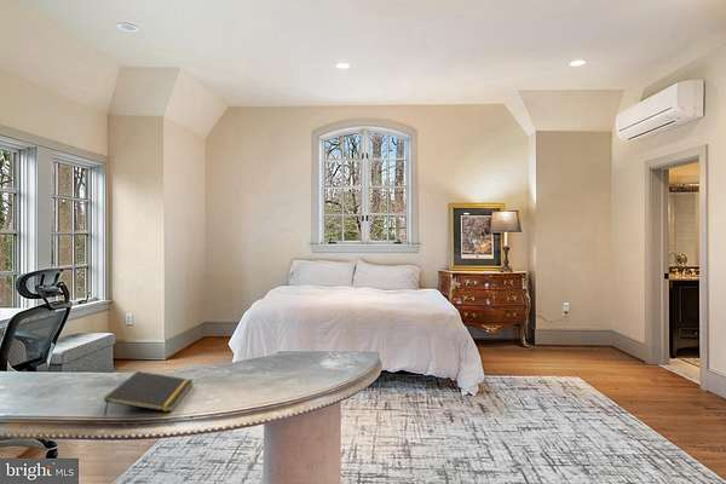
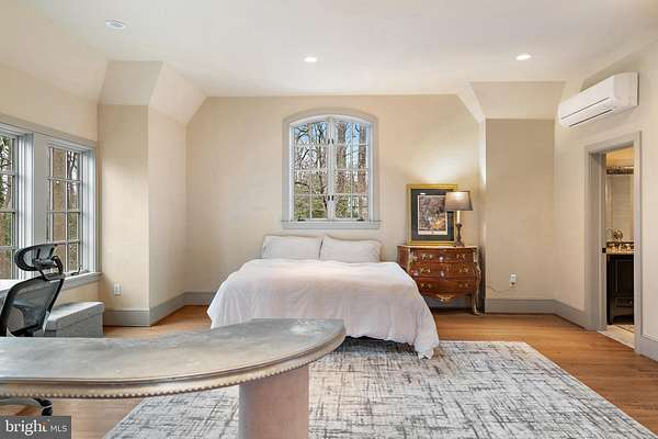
- notepad (152, 390)
